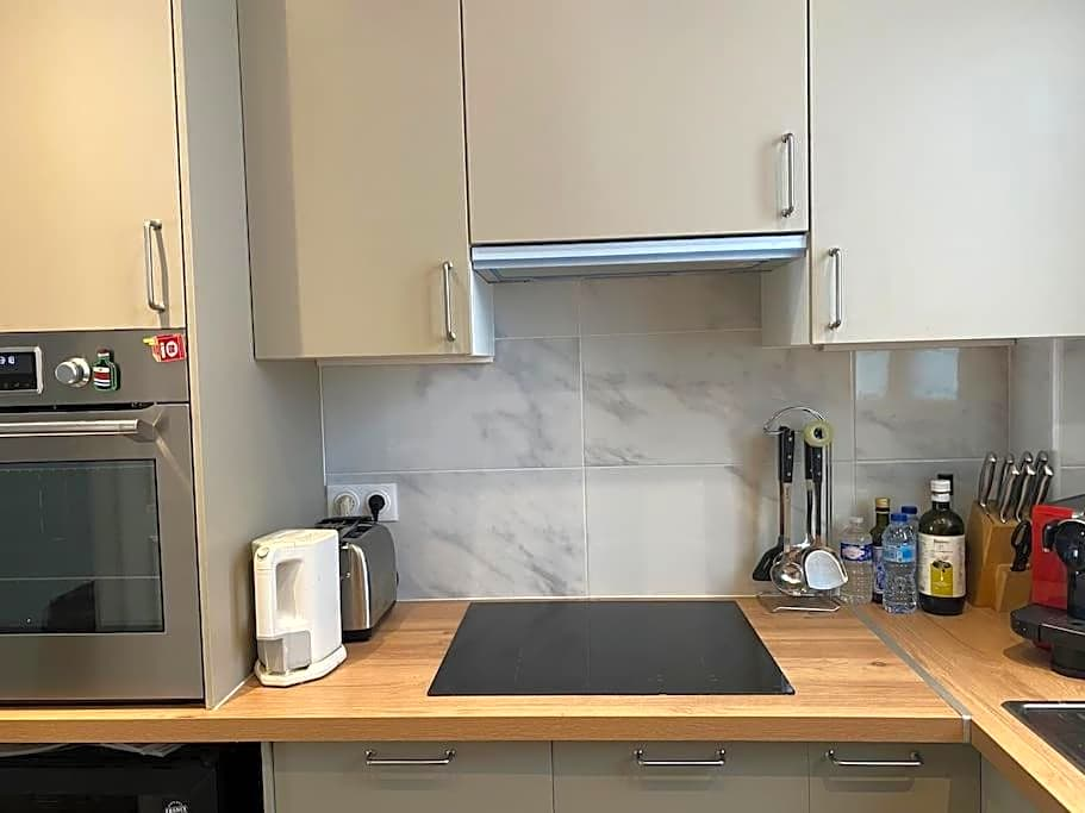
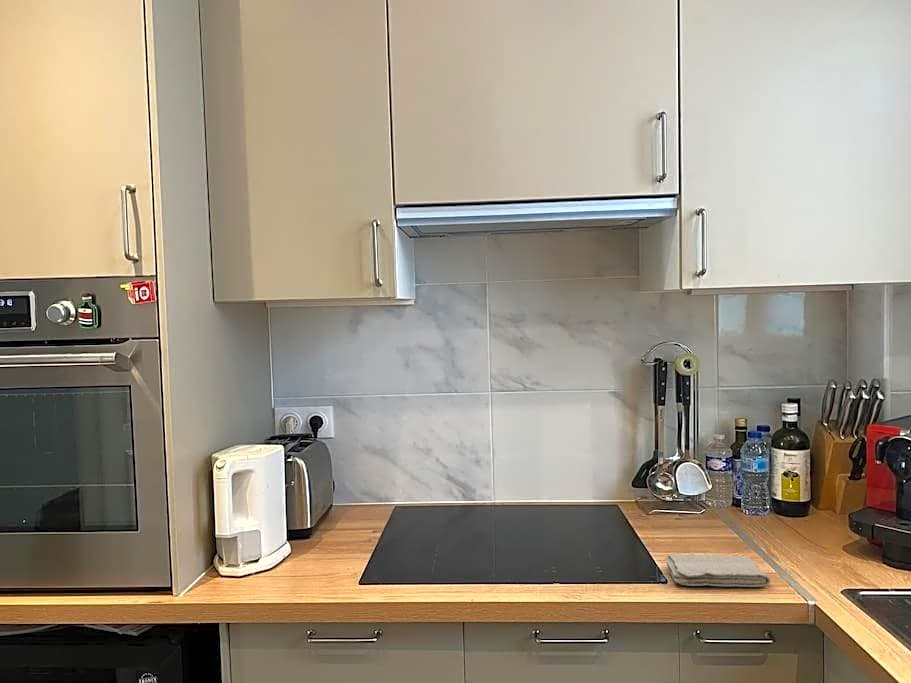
+ washcloth (714, 569)
